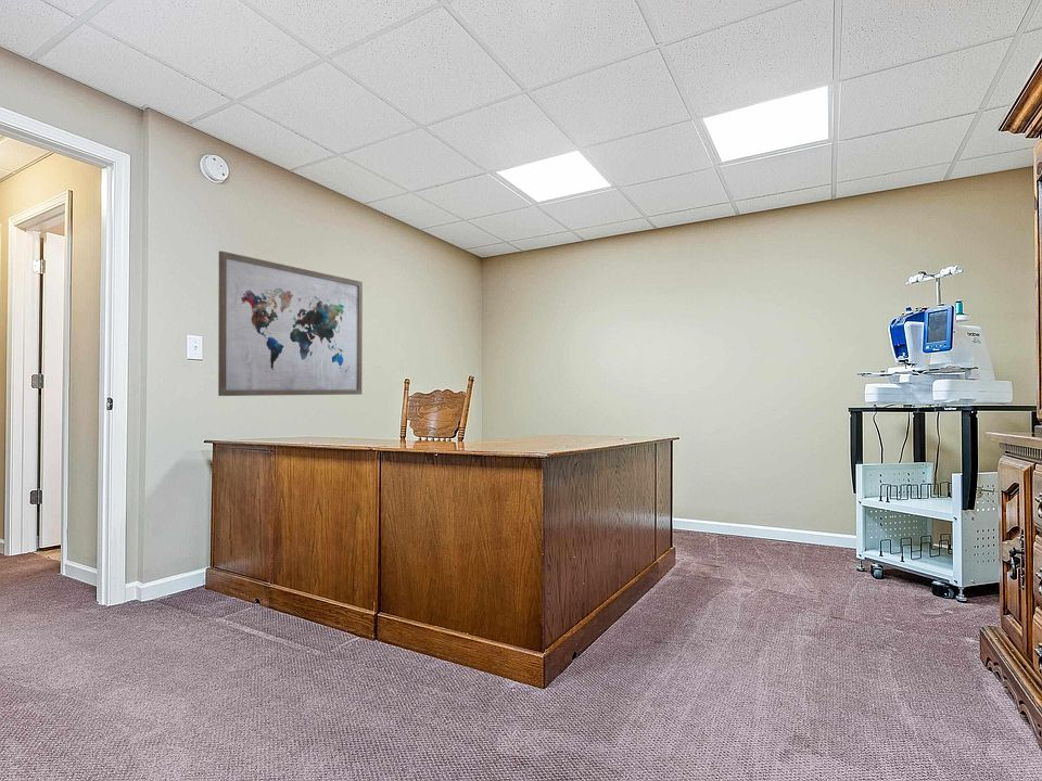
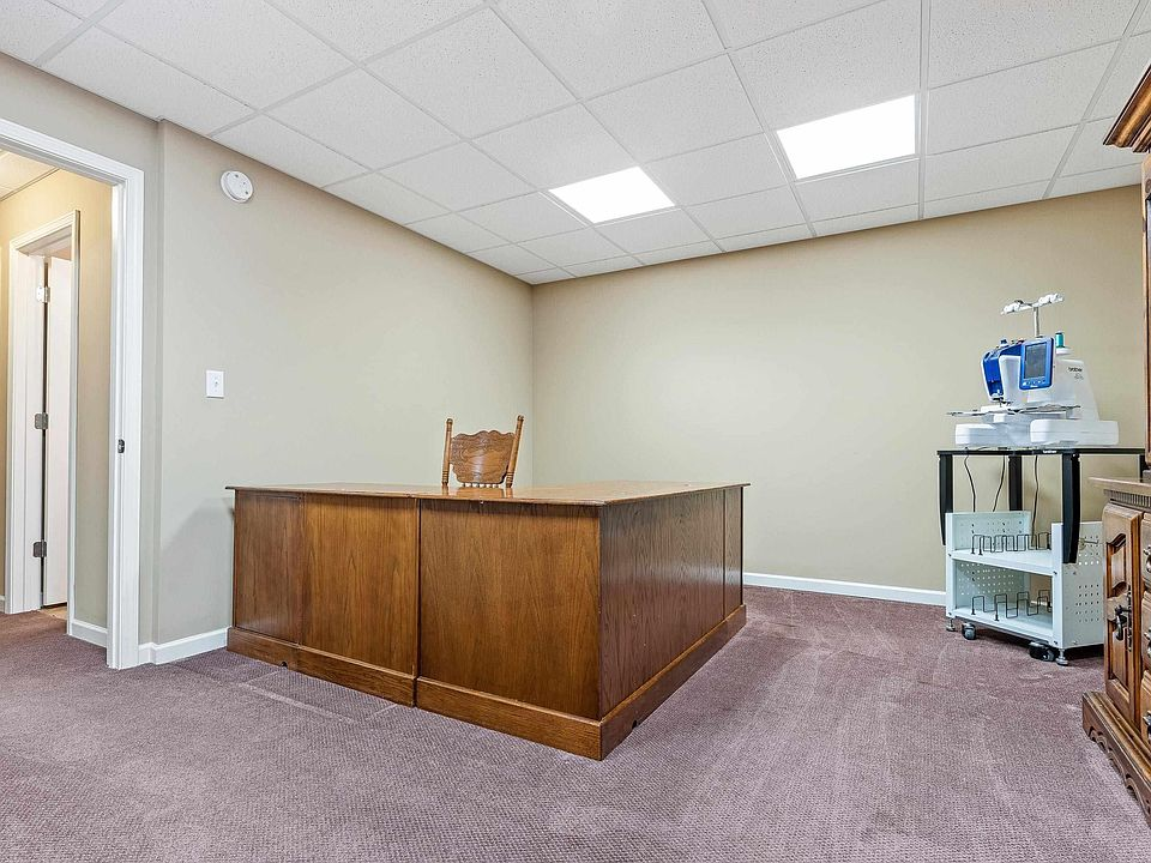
- wall art (298, 331)
